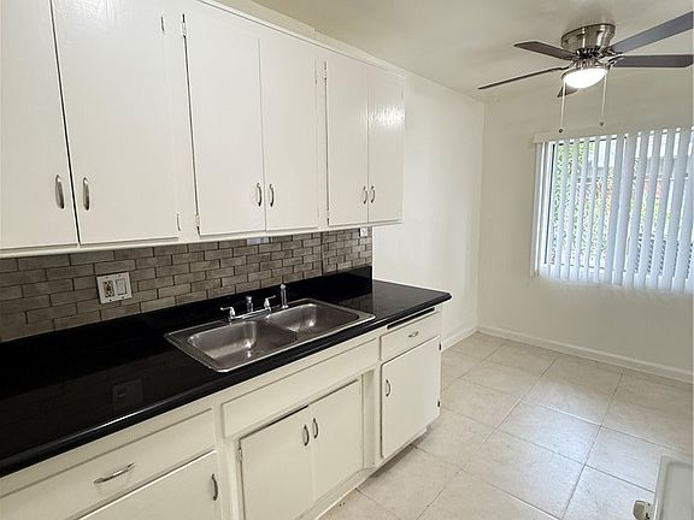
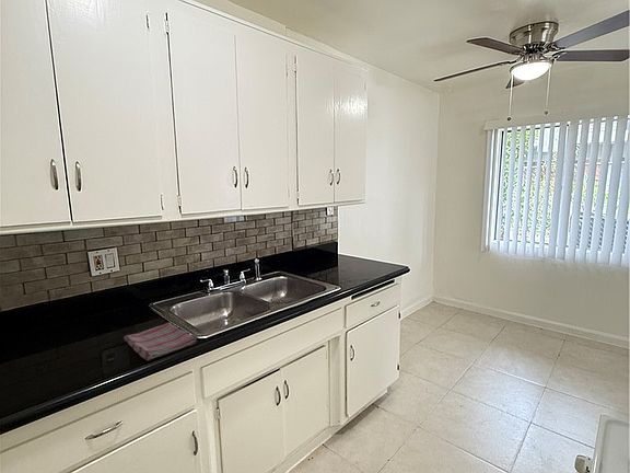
+ dish towel (160, 337)
